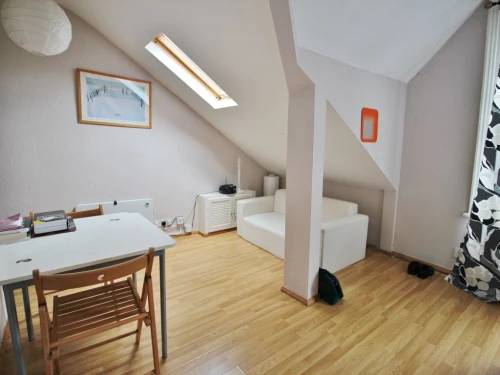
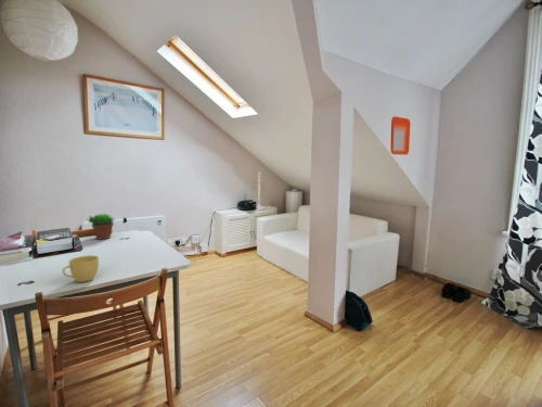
+ cup (80, 269)
+ succulent plant (101, 225)
